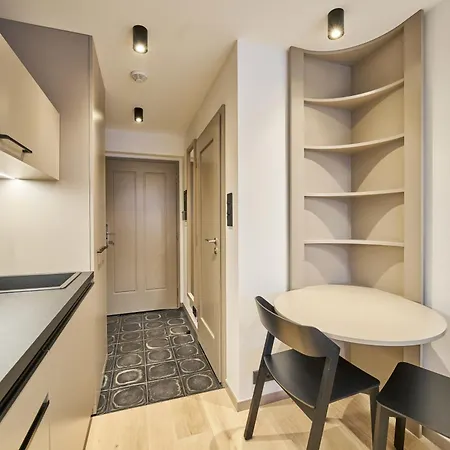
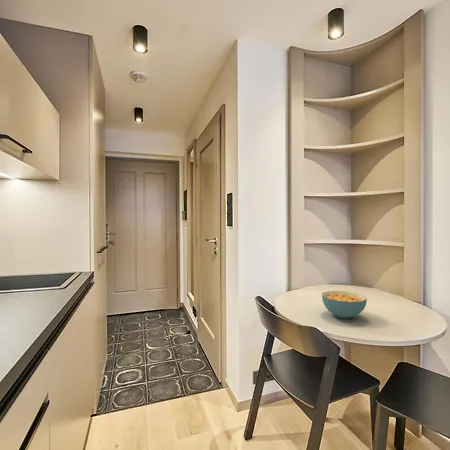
+ cereal bowl (343, 306)
